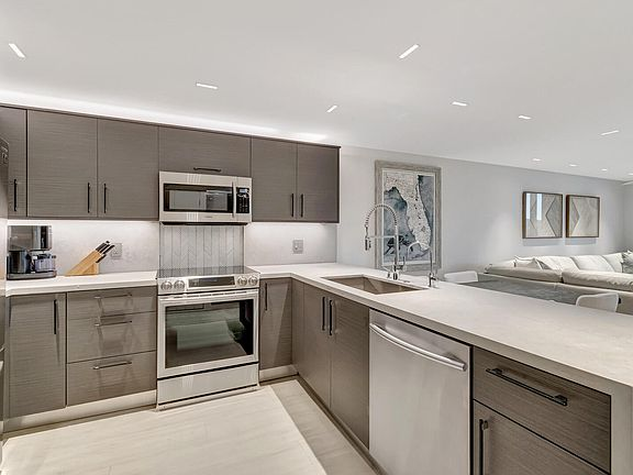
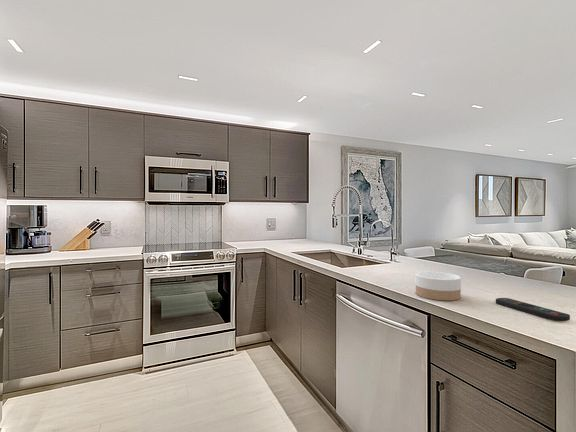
+ remote control (529, 308)
+ bowl (437, 285)
